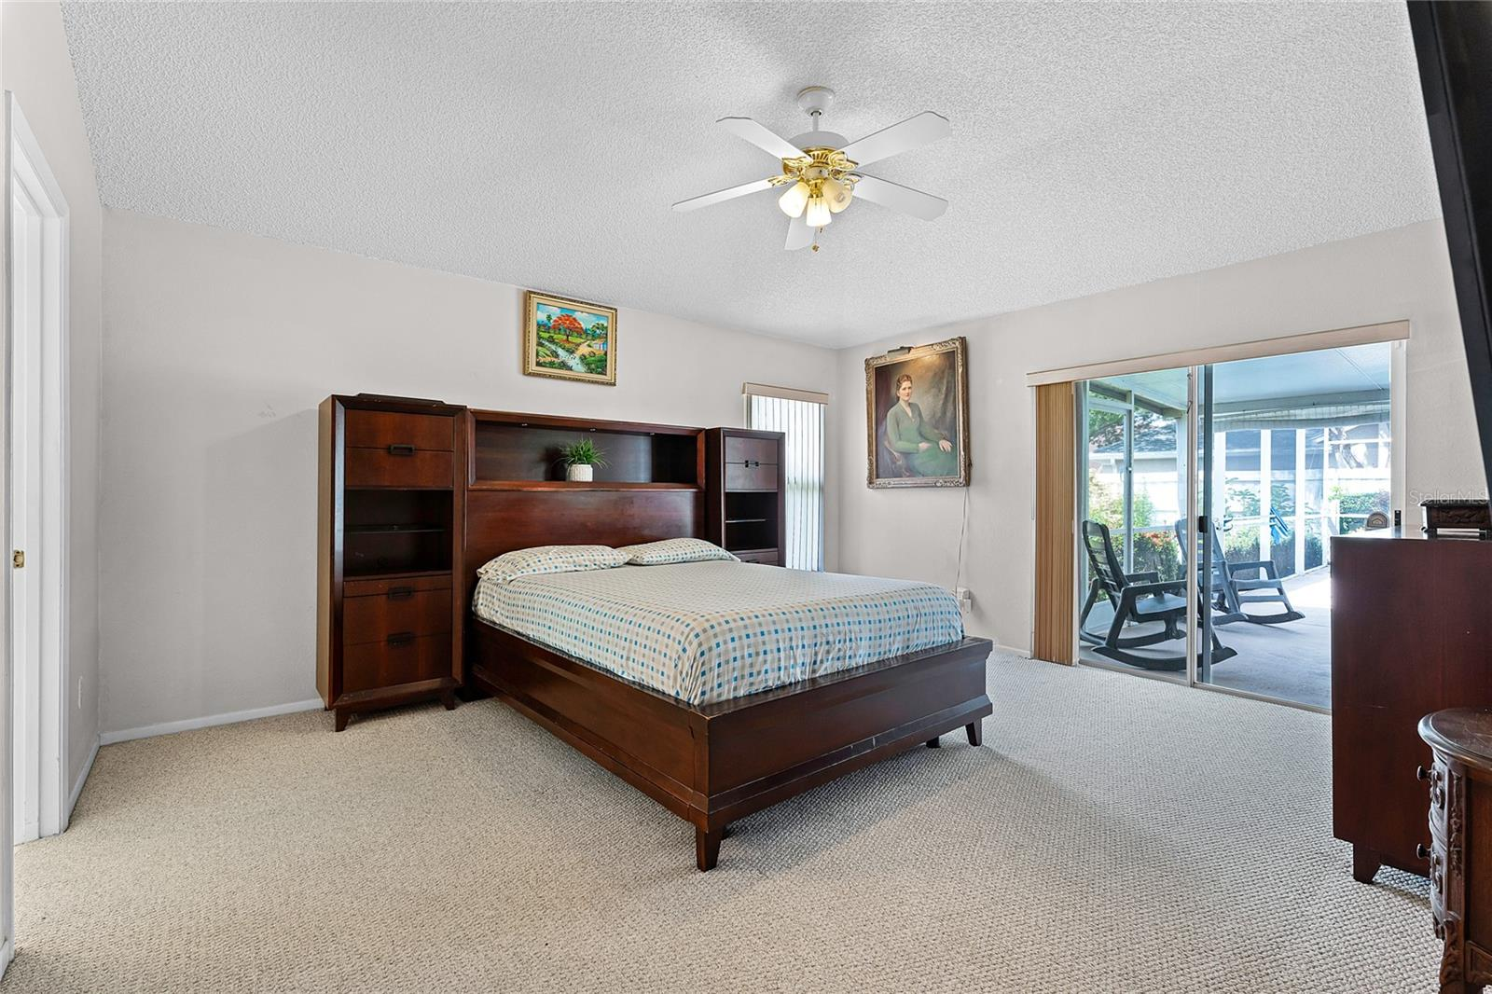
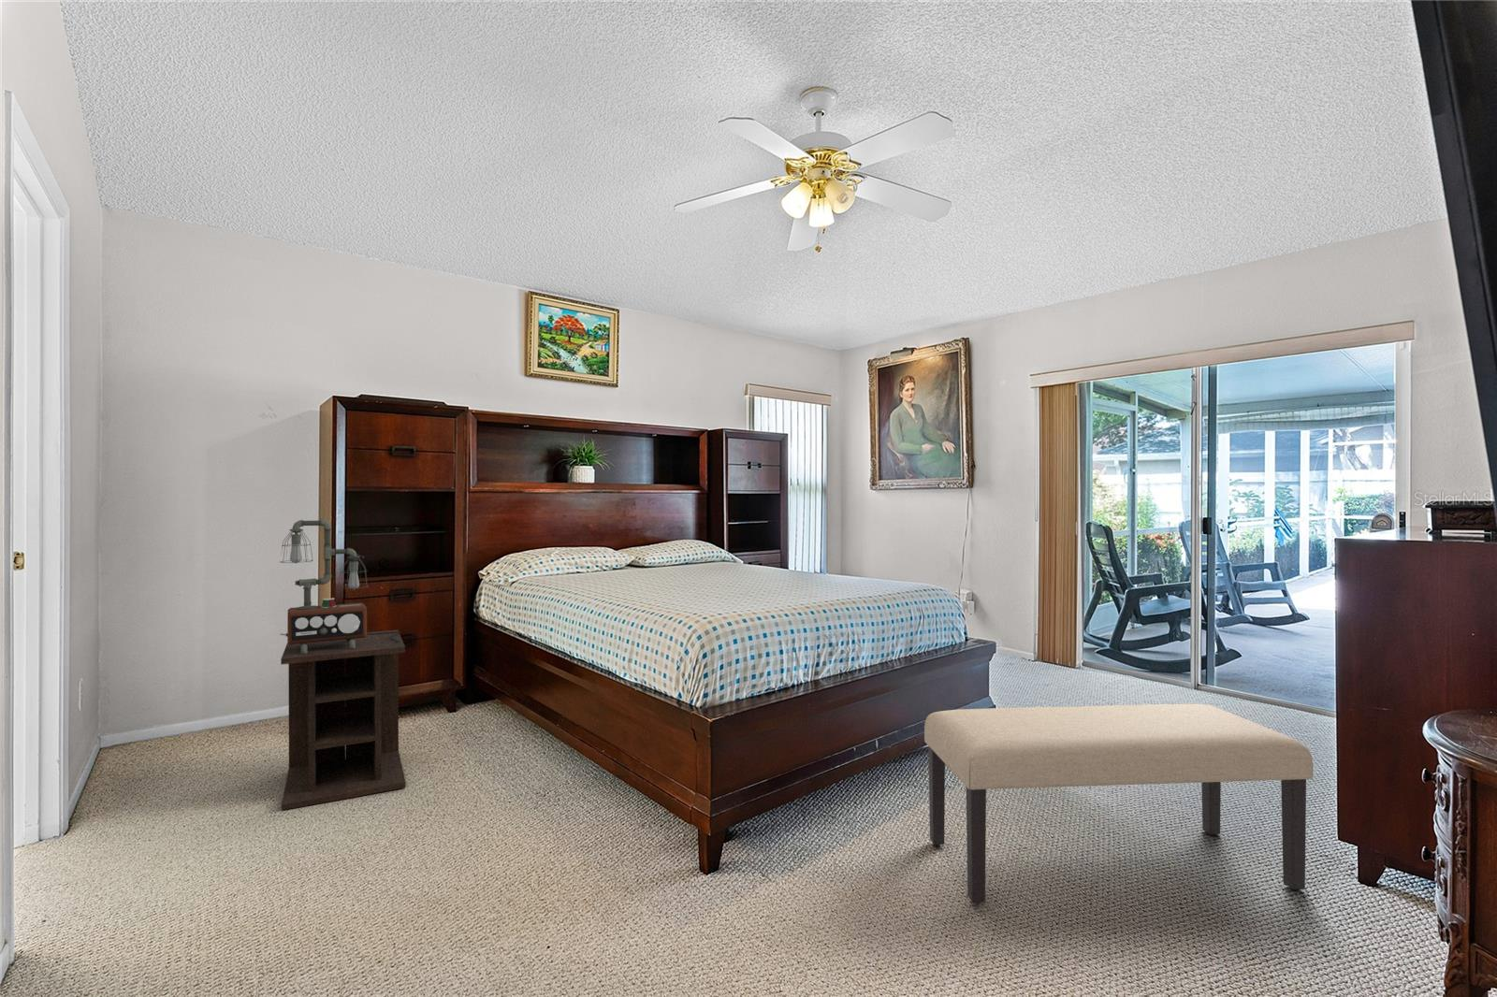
+ nightstand (345, 711)
+ table lamp (342, 579)
+ bench (1104, 784)
